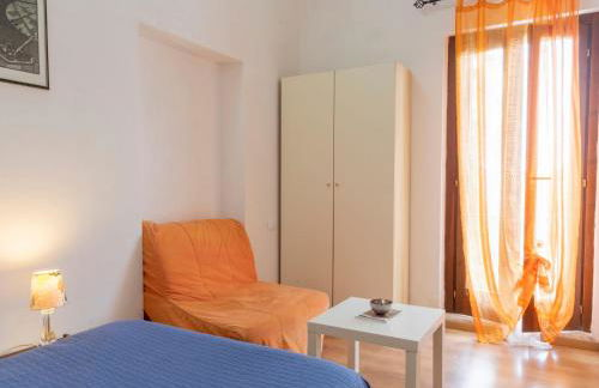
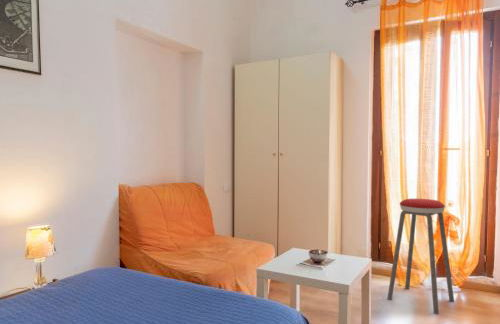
+ music stool (429, 250)
